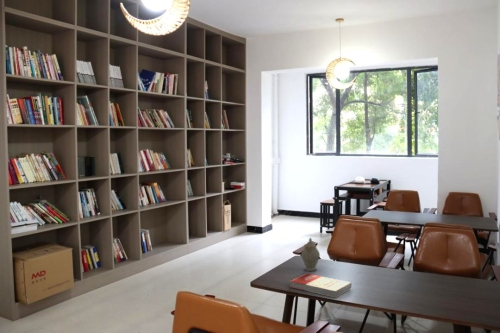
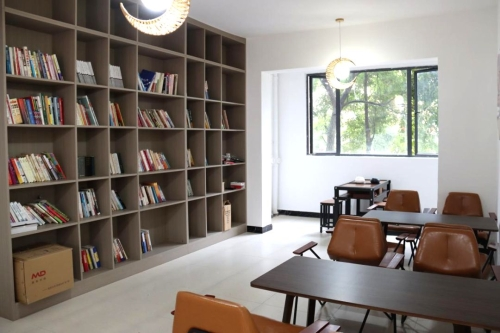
- chinaware (310, 253)
- book (320, 284)
